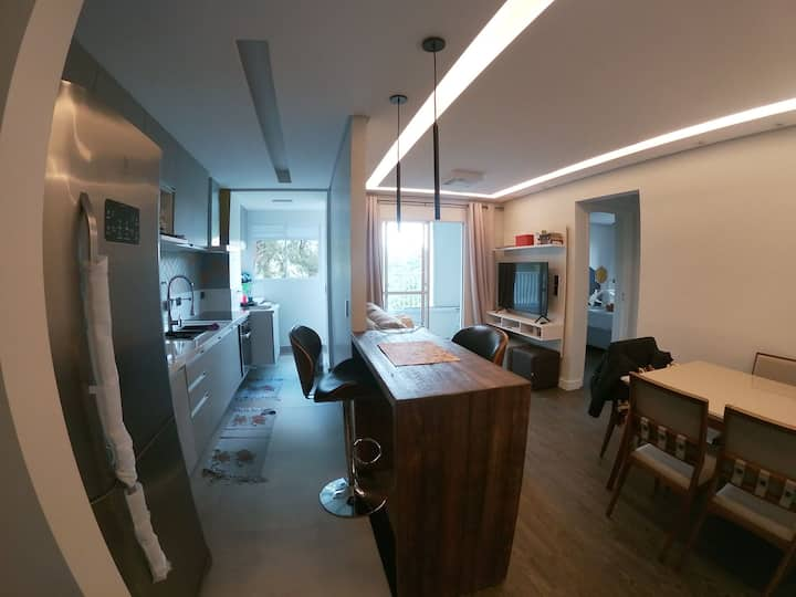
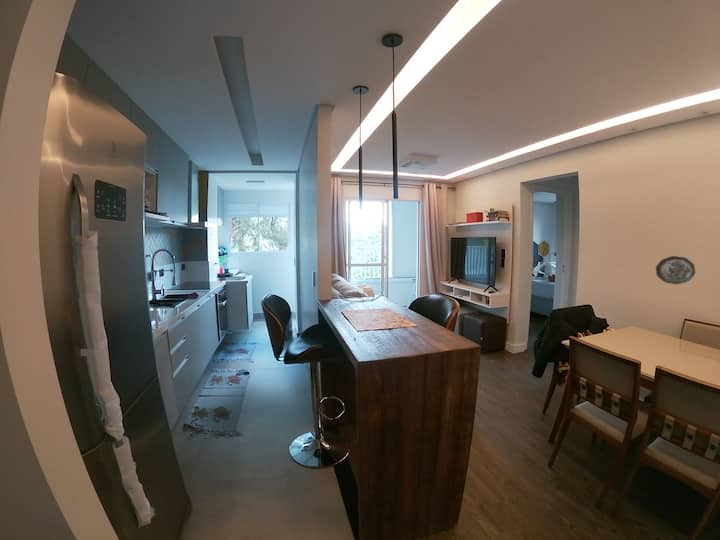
+ decorative plate (675, 270)
